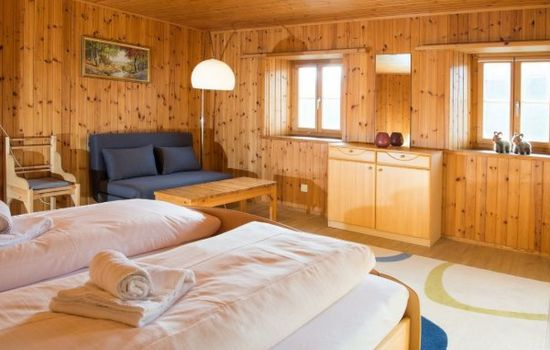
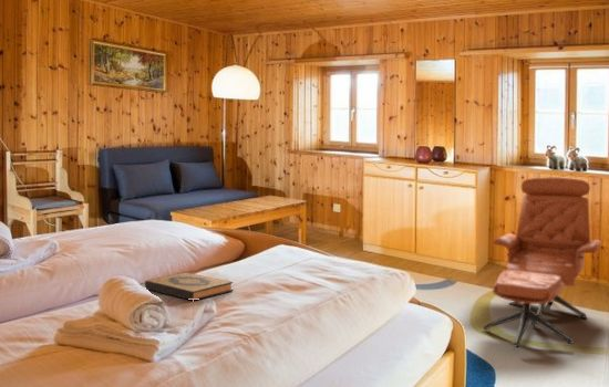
+ lounge chair (540, 250)
+ hardback book (188, 285)
